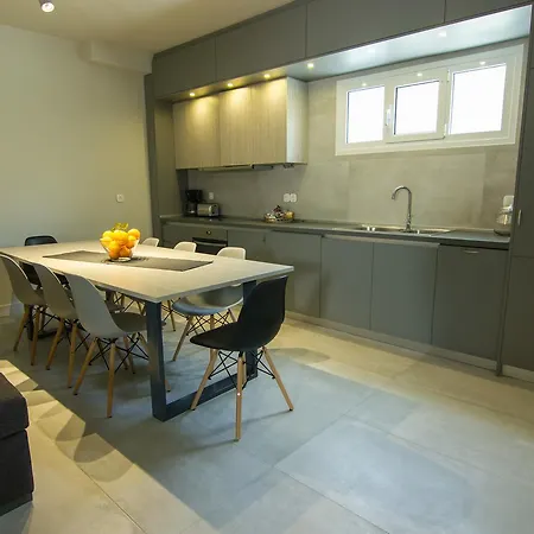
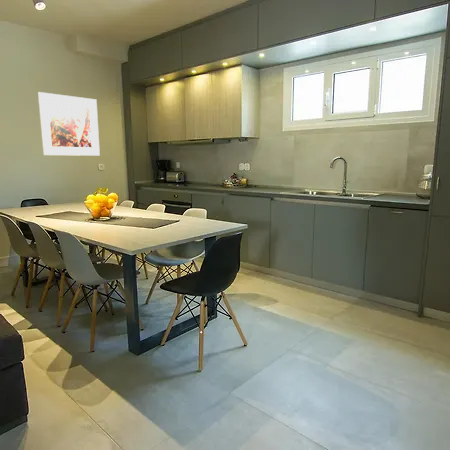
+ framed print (71, 126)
